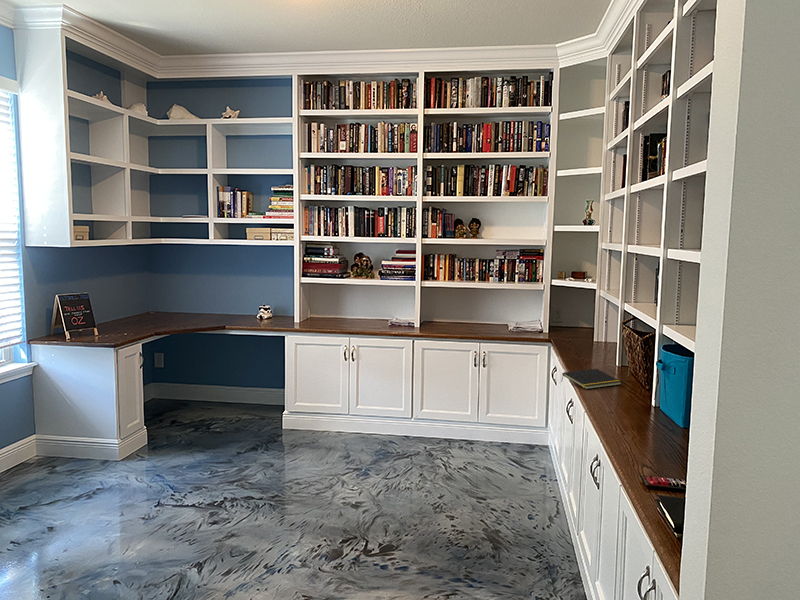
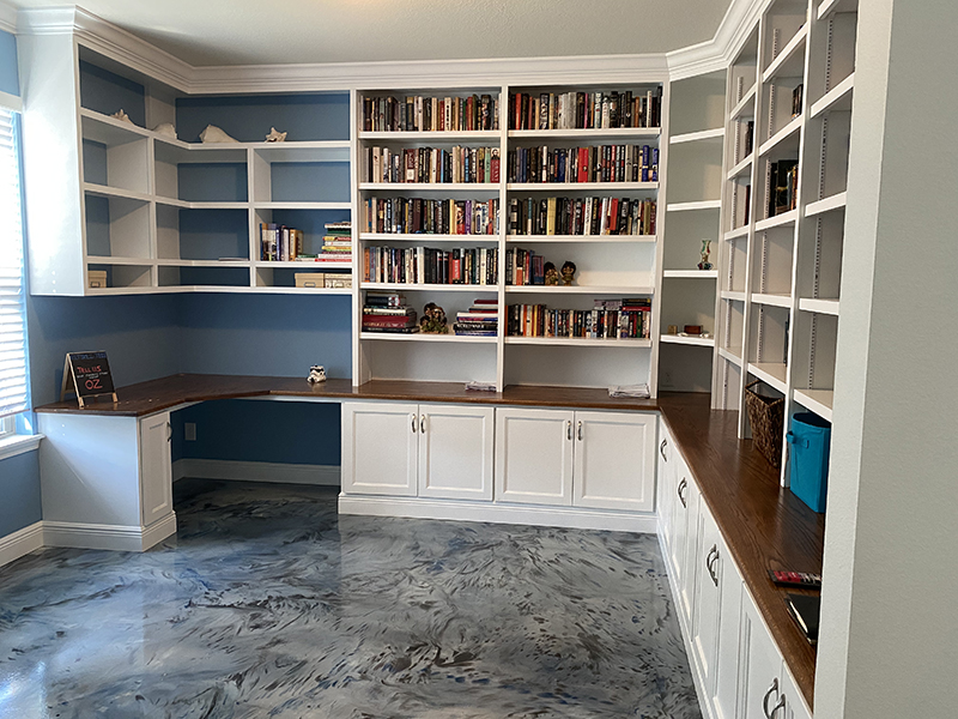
- notepad (591, 378)
